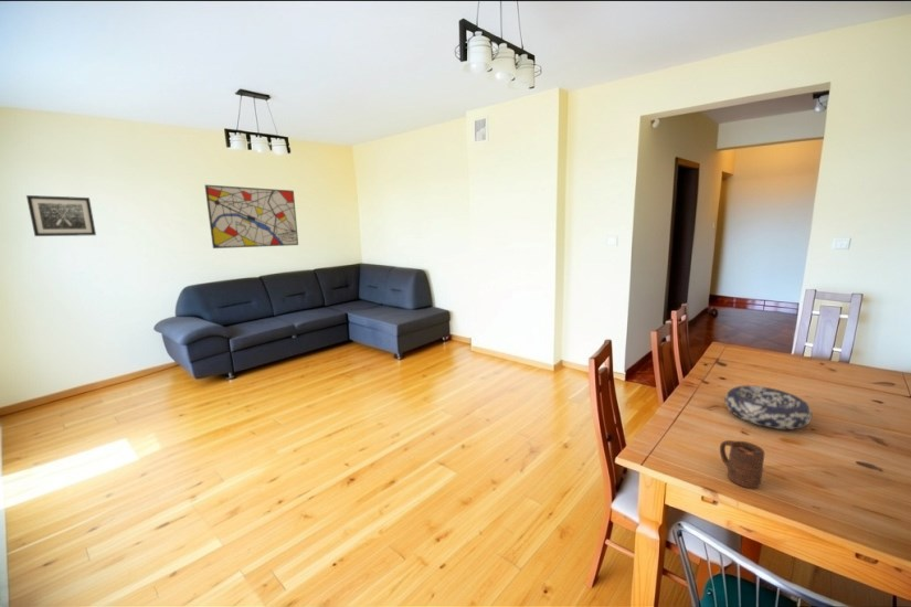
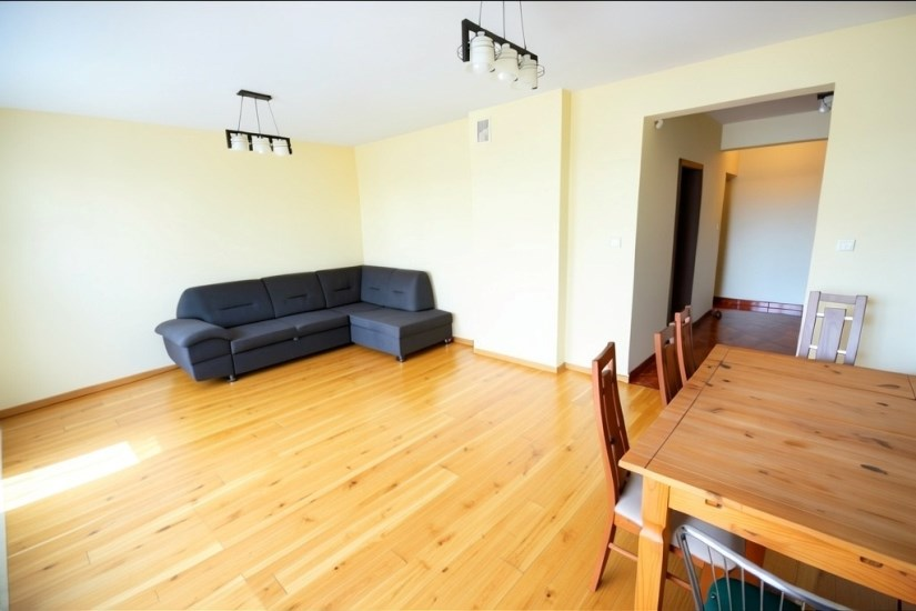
- cup (740, 461)
- decorative bowl (765, 406)
- wall art (62, 216)
- wall art (255, 217)
